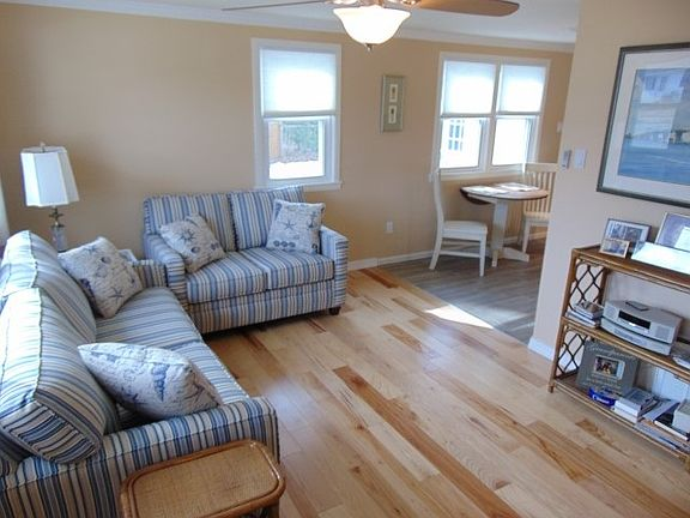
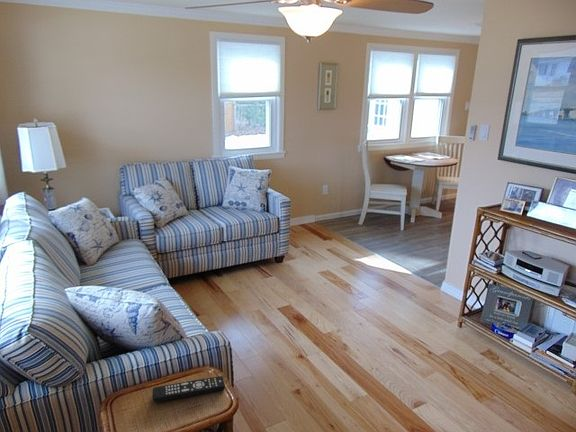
+ remote control (189, 389)
